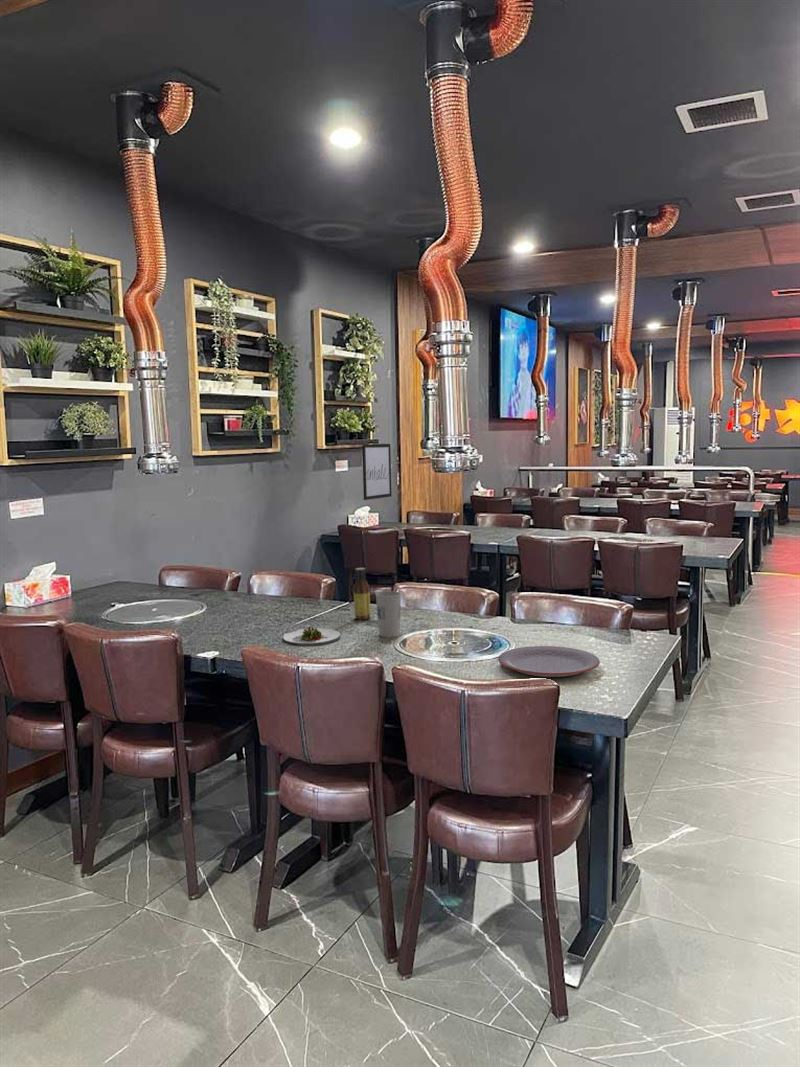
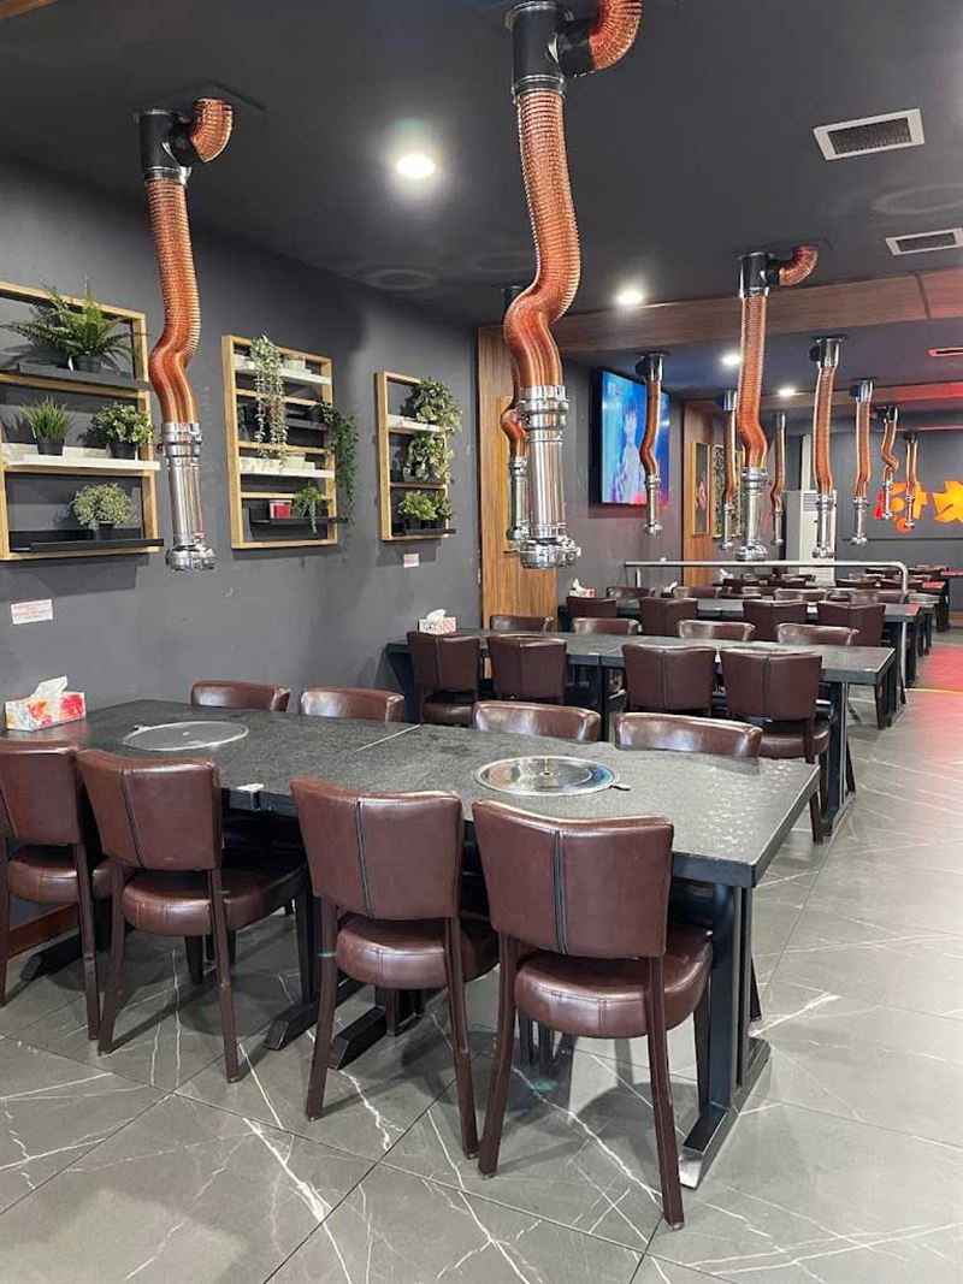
- wall art (377, 471)
- salad plate (312, 633)
- cup (388, 614)
- sauce bottle (361, 593)
- plate (548, 662)
